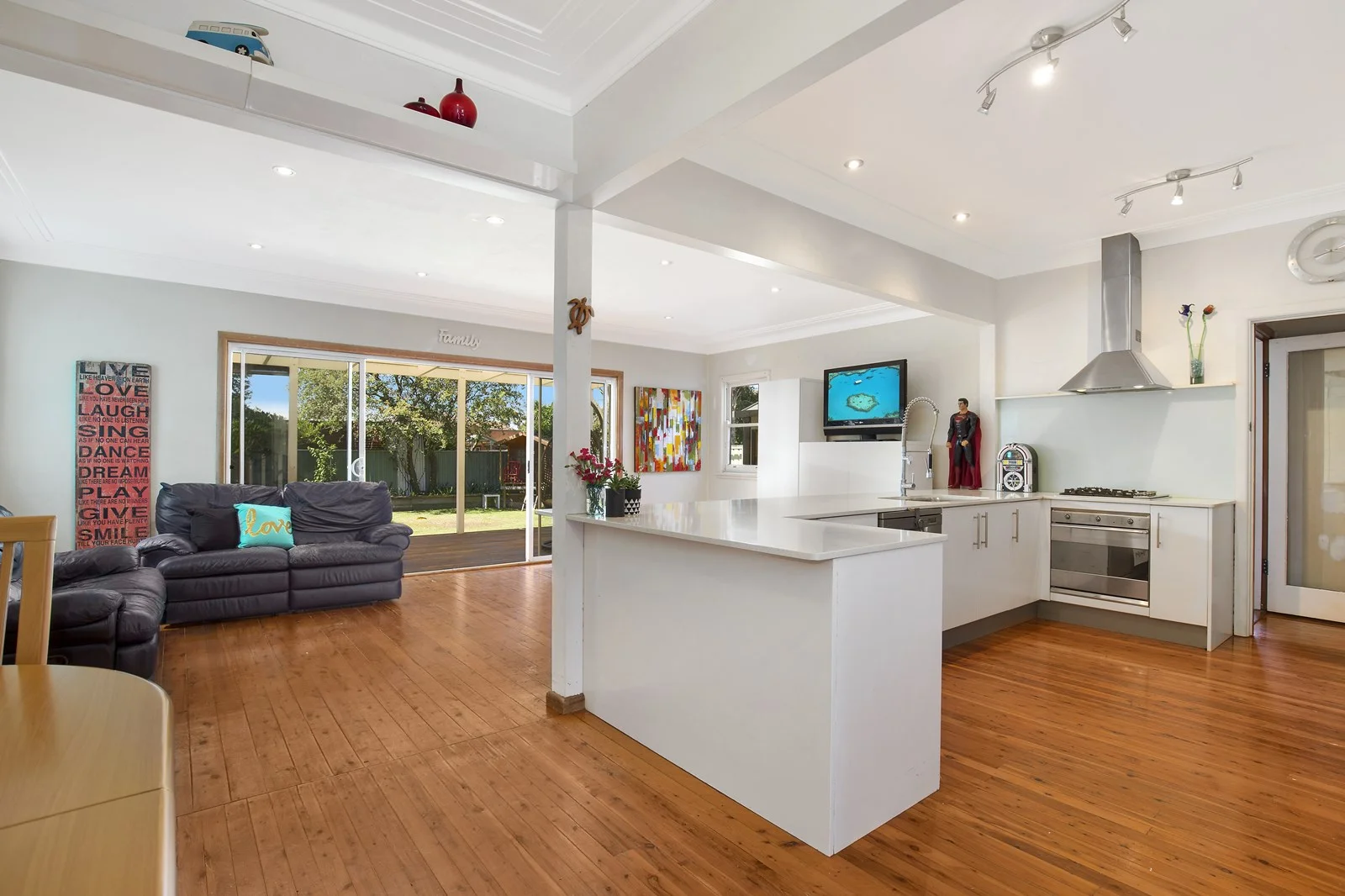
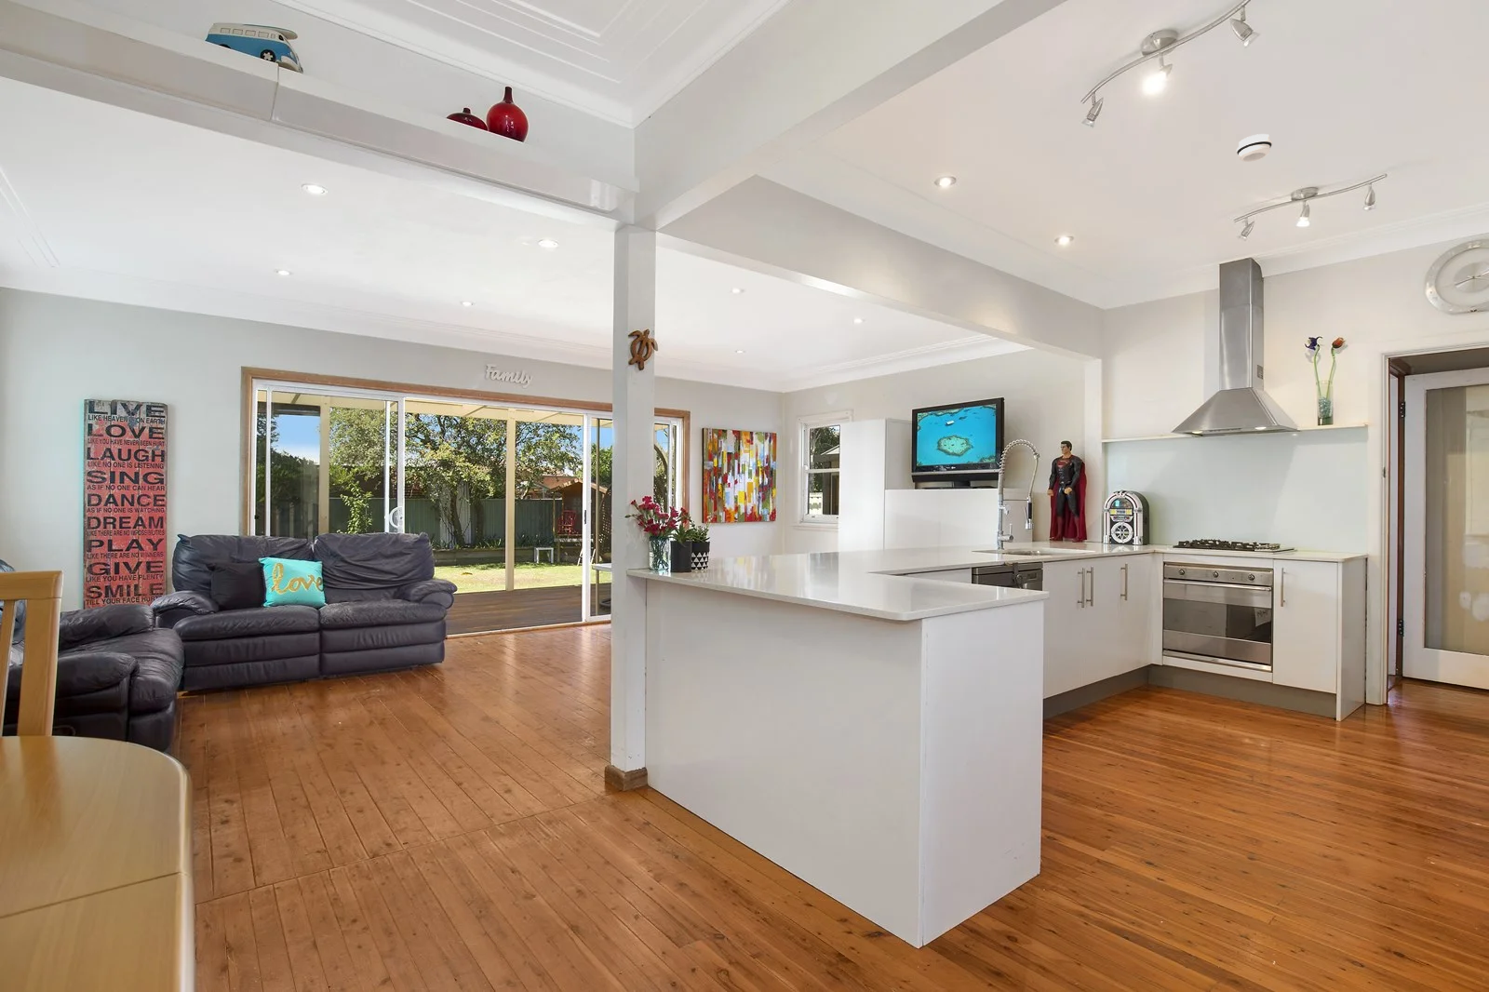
+ smoke detector (1253, 148)
